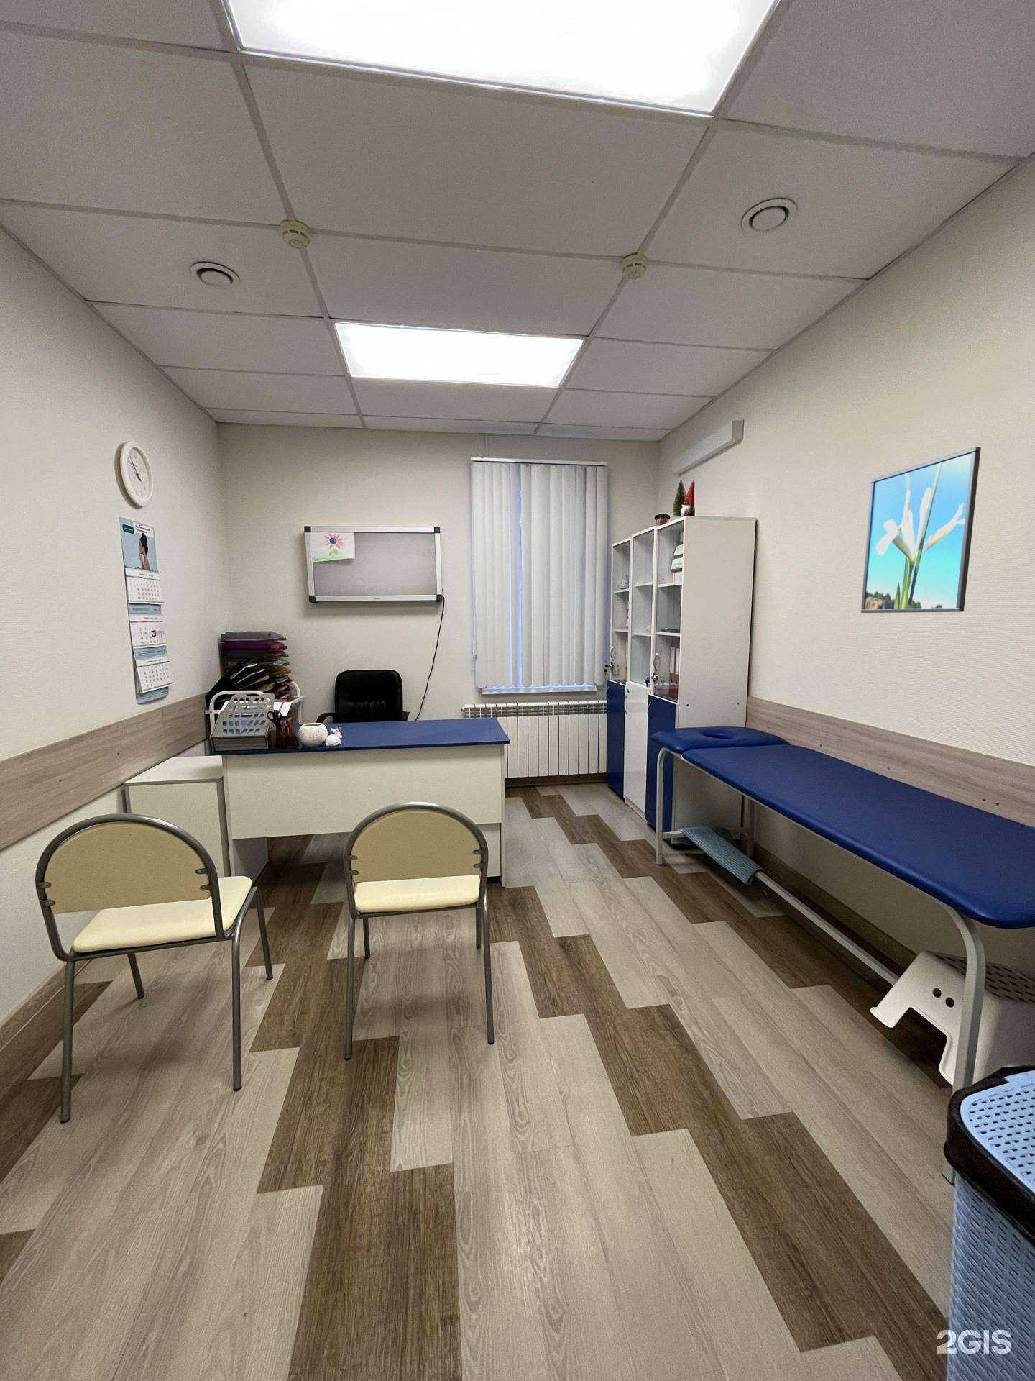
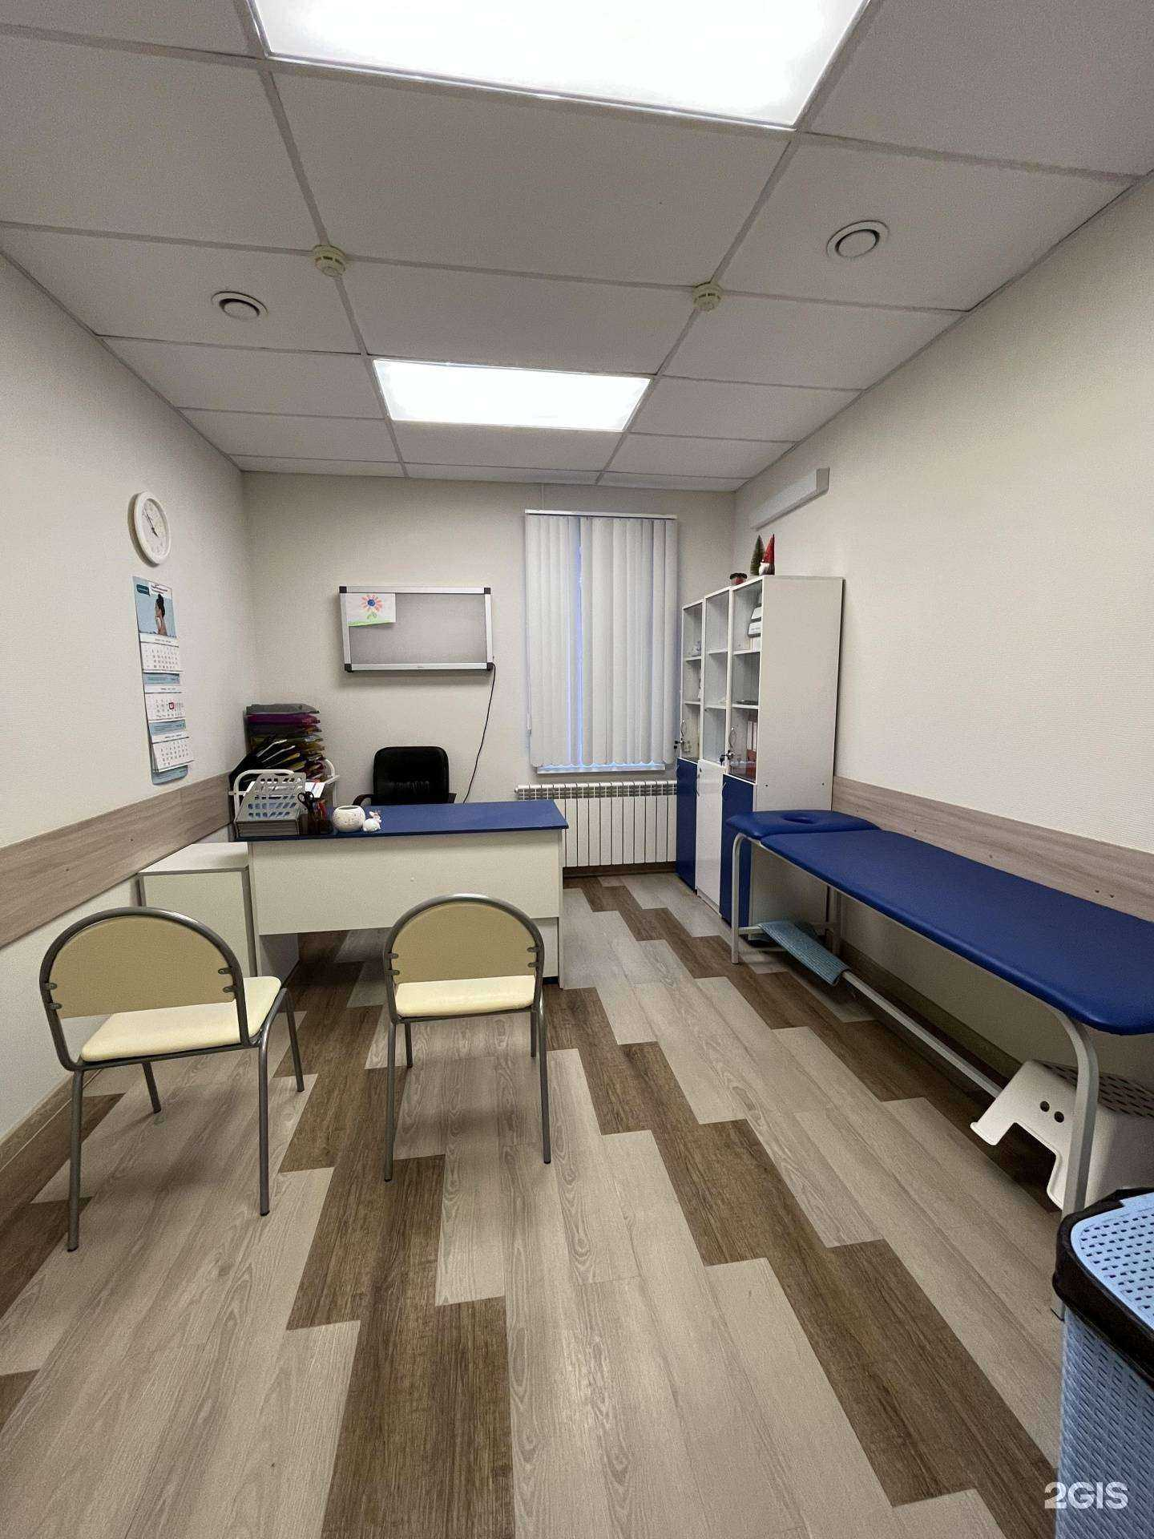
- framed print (913, 539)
